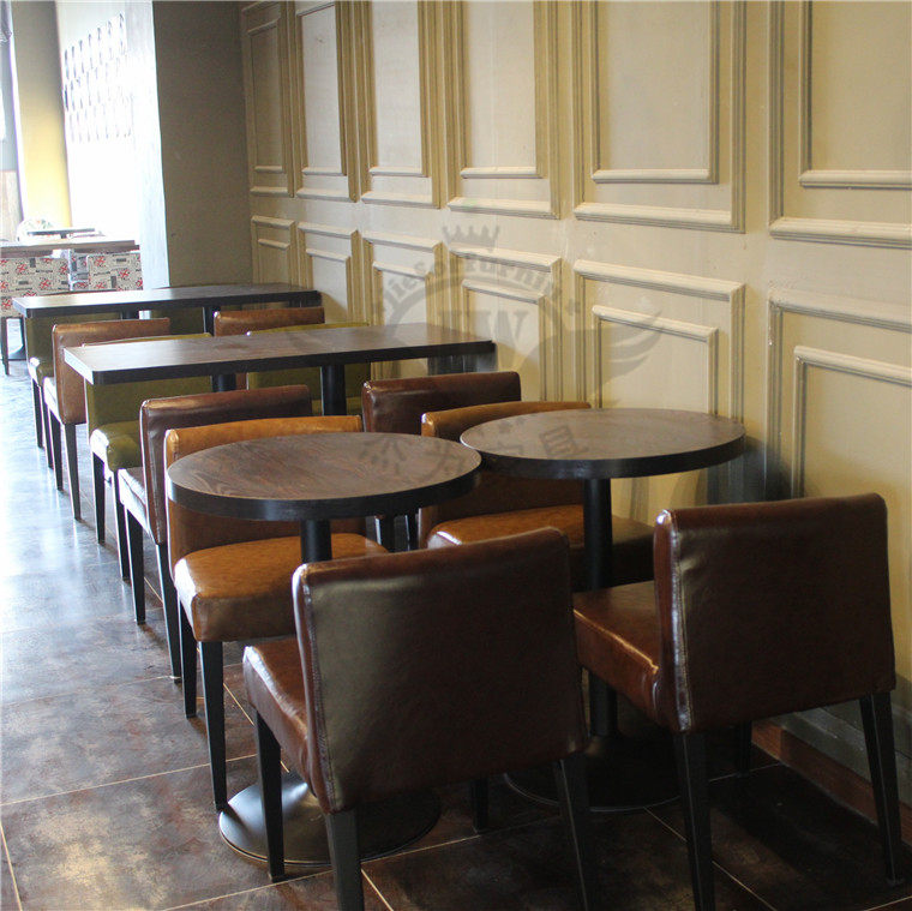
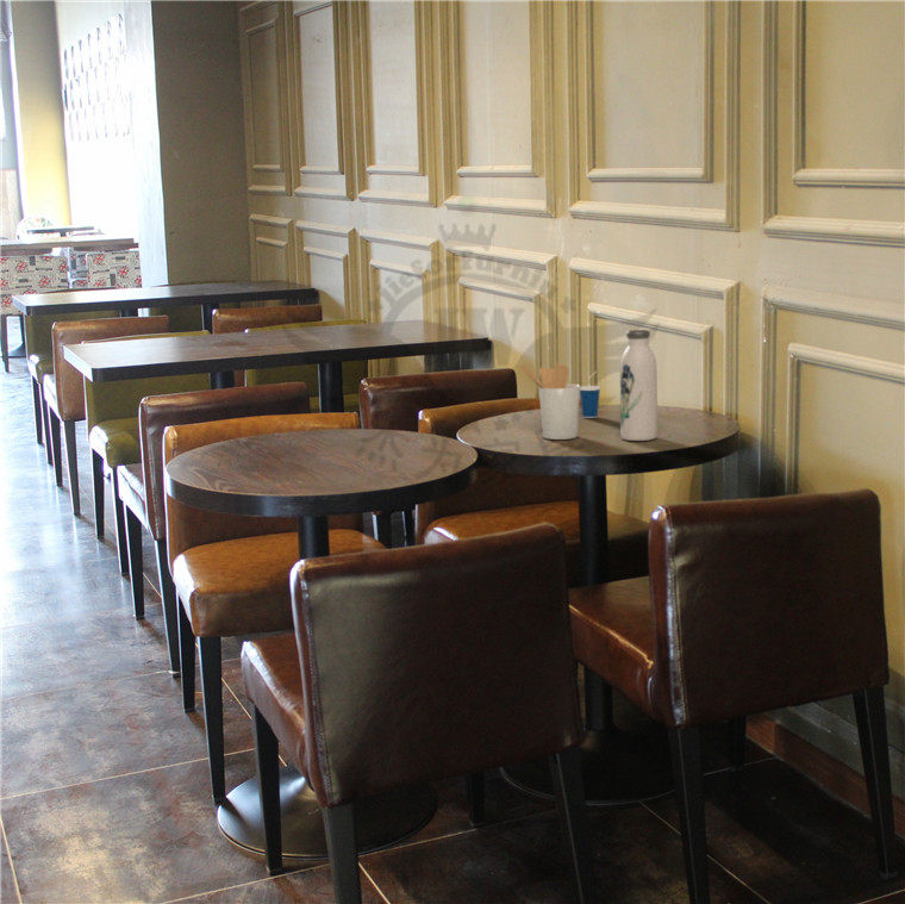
+ water bottle (638, 384)
+ cup (589, 393)
+ utensil holder (548, 399)
